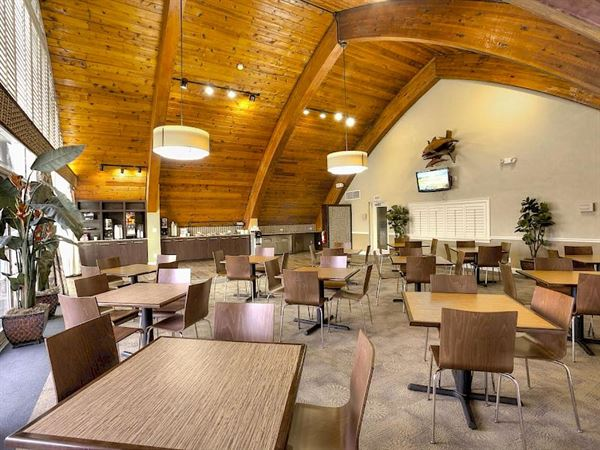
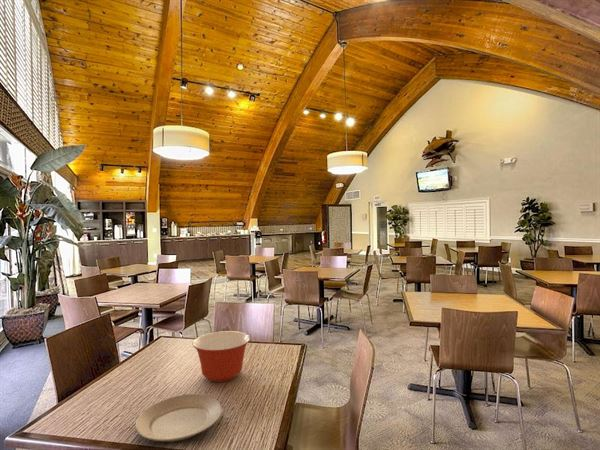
+ mixing bowl (222, 357)
+ plate (180, 419)
